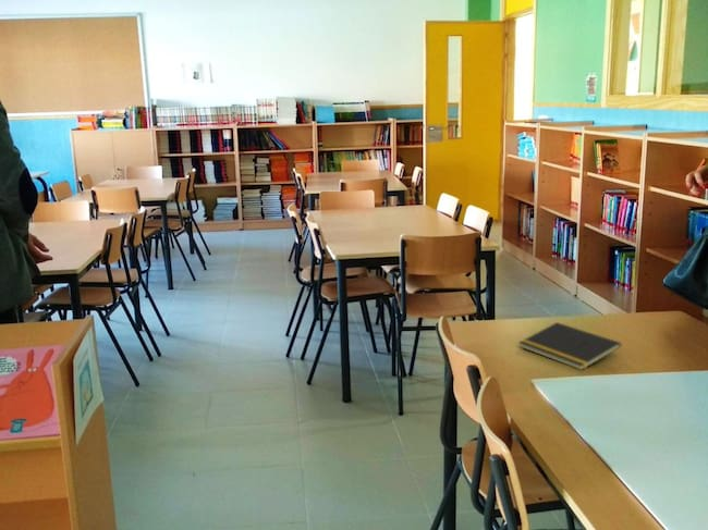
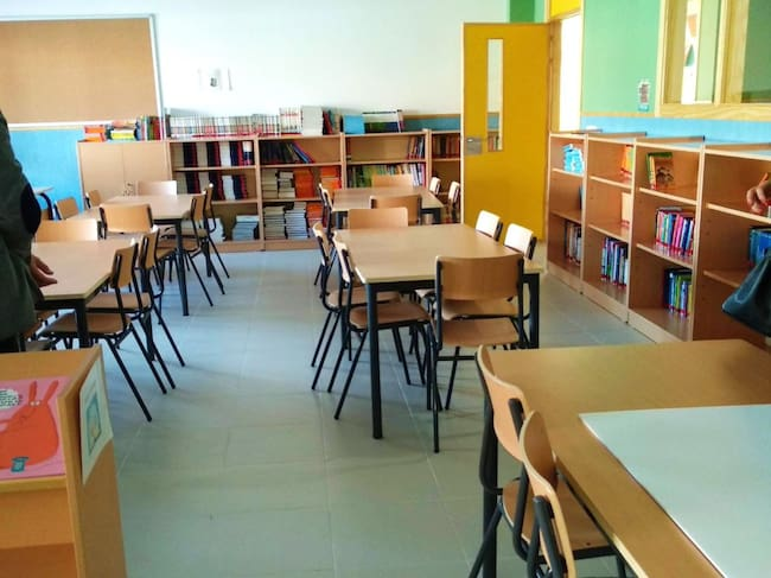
- notepad (567, 344)
